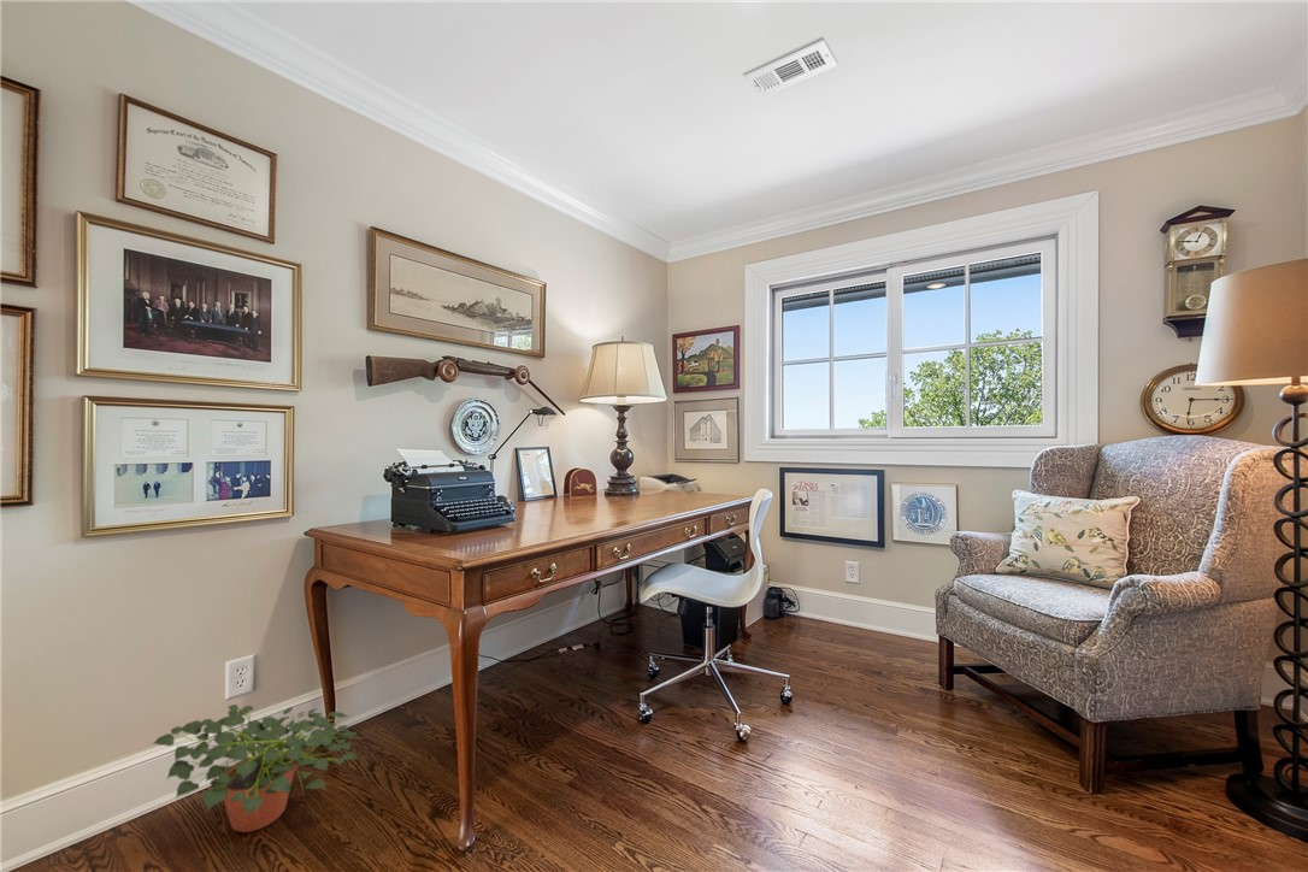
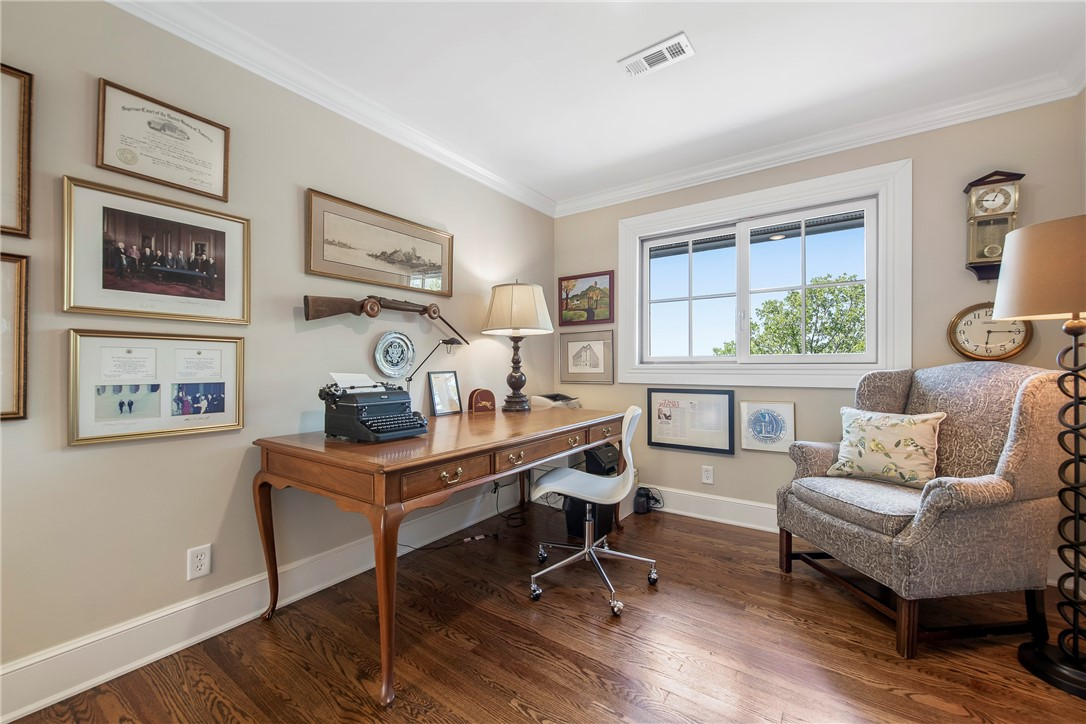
- potted plant (271, 761)
